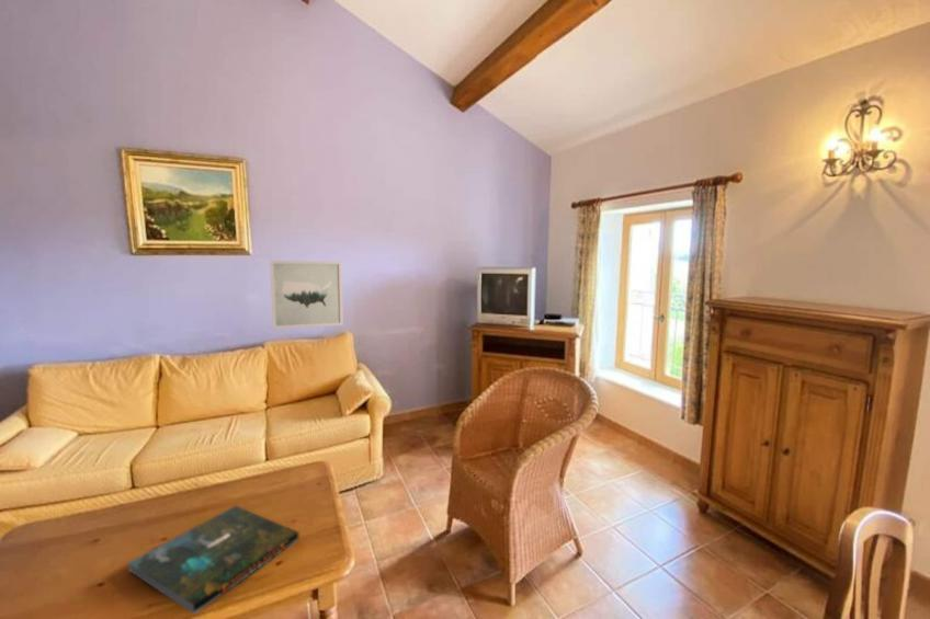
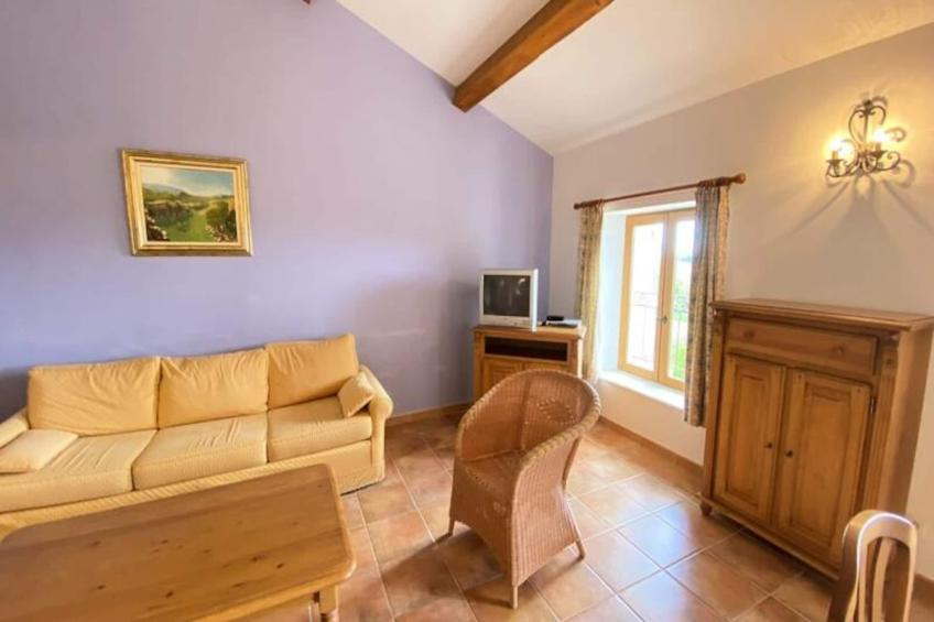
- board game (218, 547)
- wall art (307, 294)
